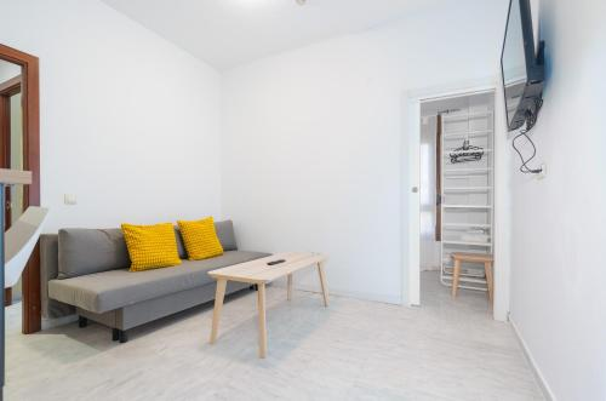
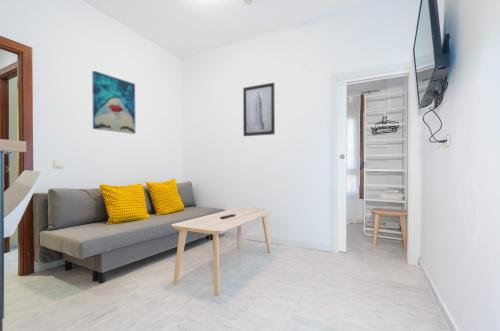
+ wall art (258, 110)
+ wall art (115, 104)
